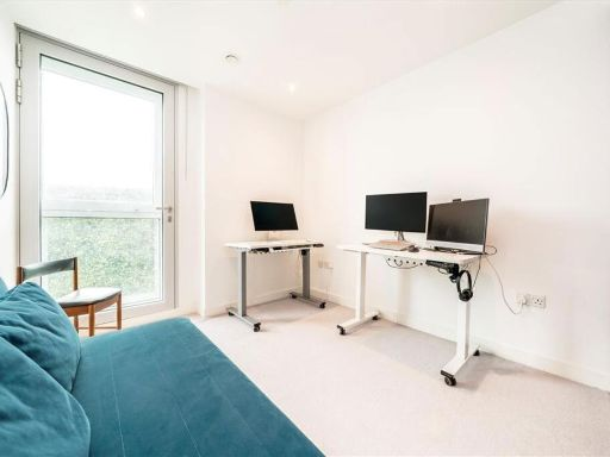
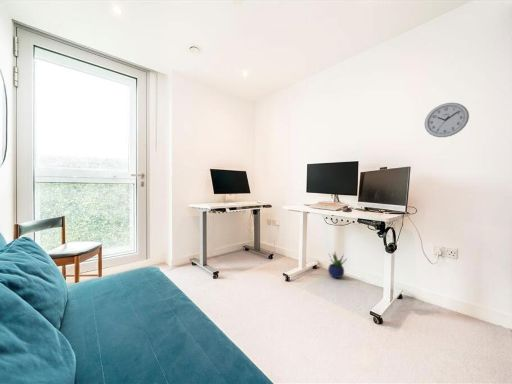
+ wall clock (445, 120)
+ potted plant (337, 264)
